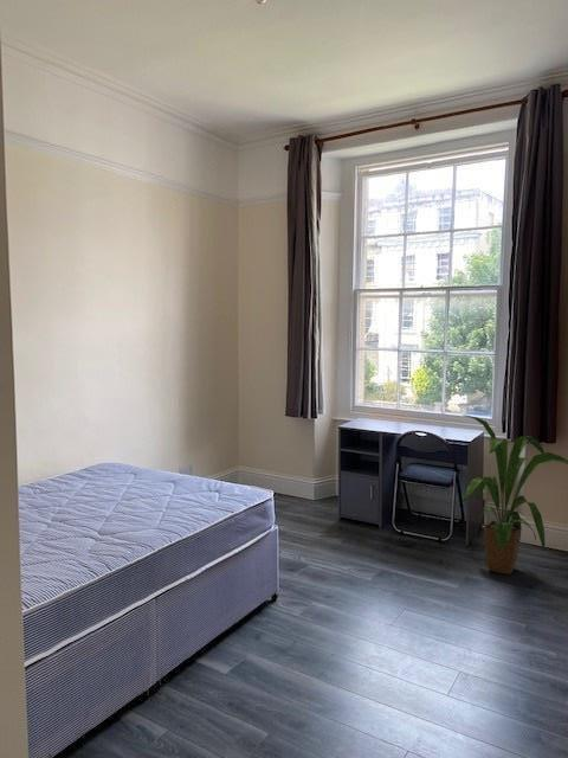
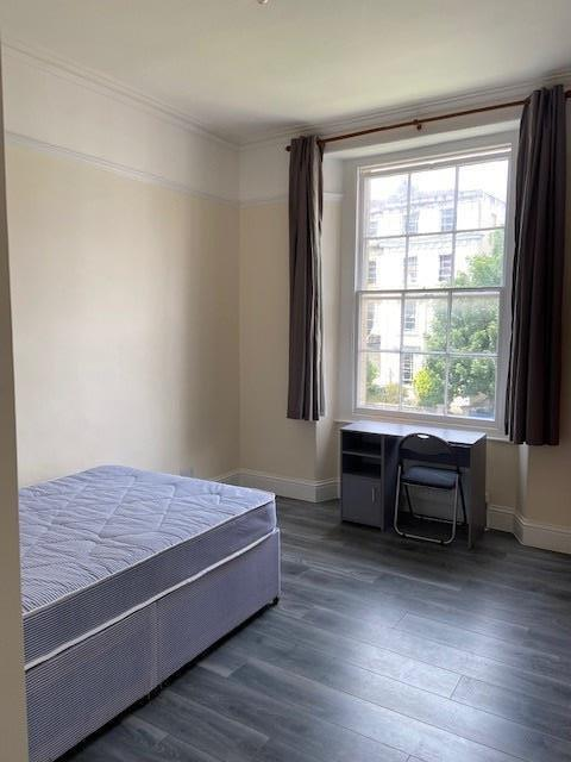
- house plant (517, 496)
